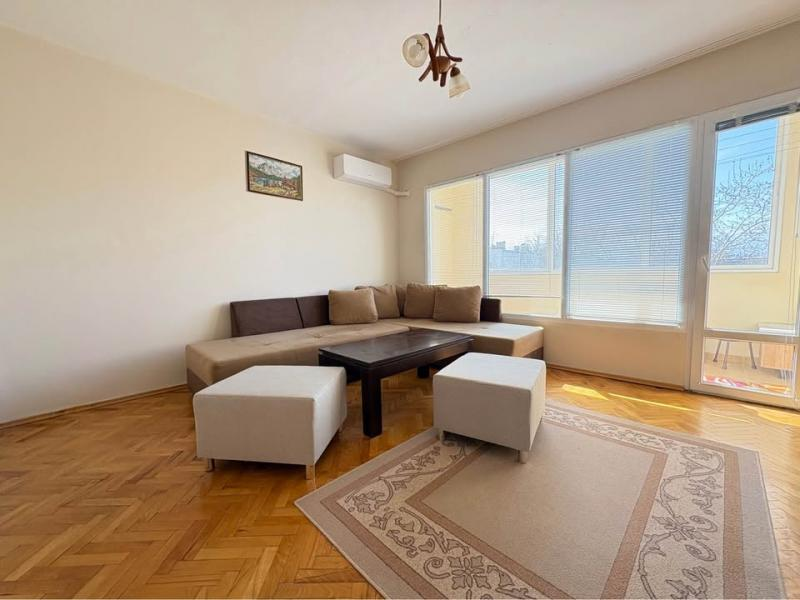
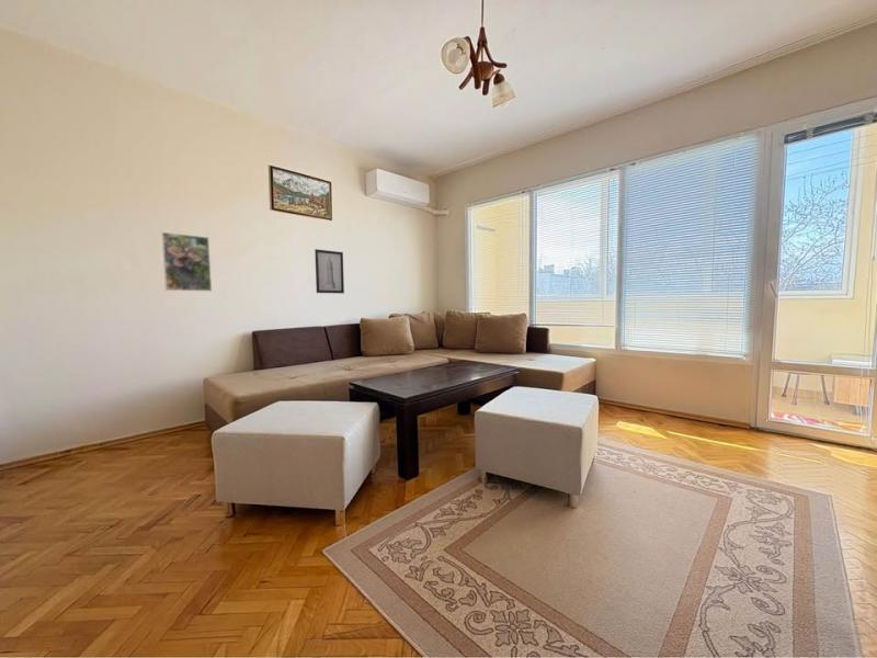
+ wall art (330, 272)
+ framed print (187, 262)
